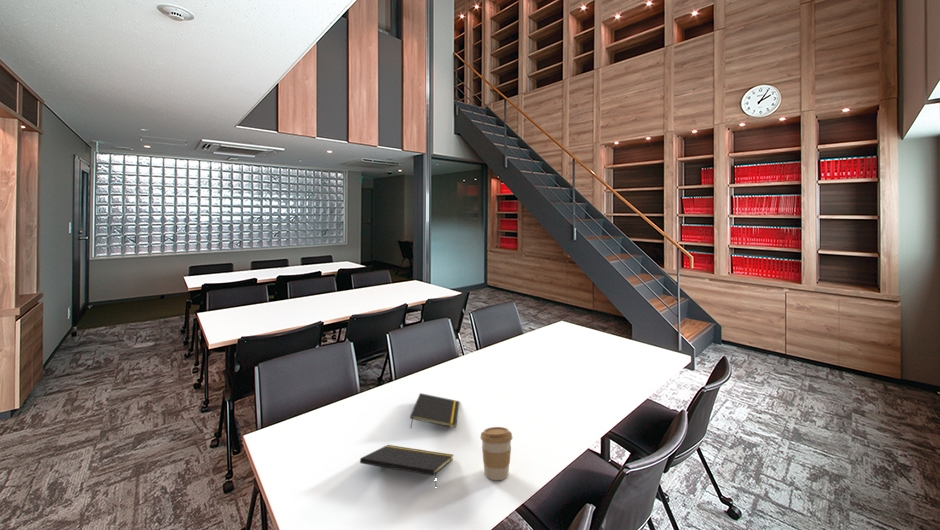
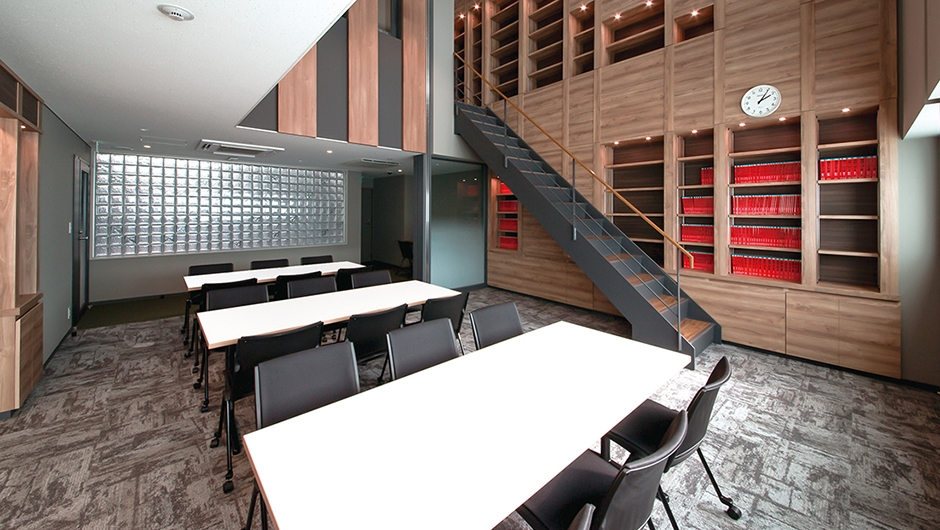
- notepad (436, 409)
- coffee cup (496, 451)
- notepad (408, 458)
